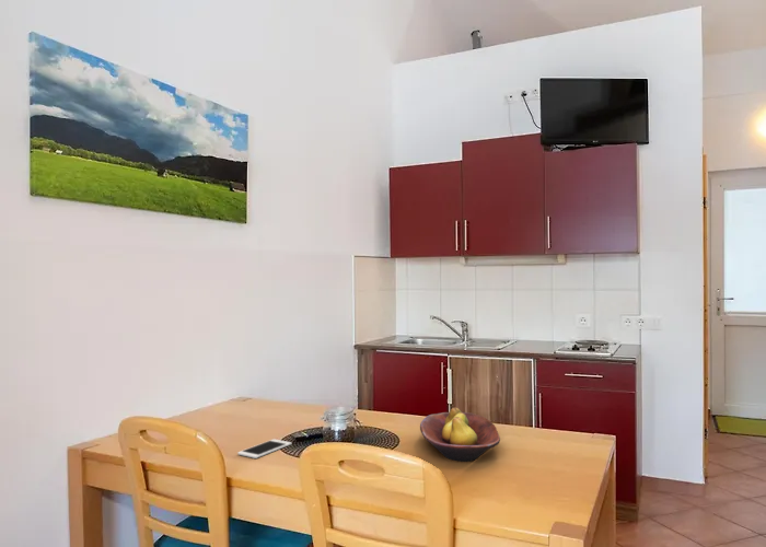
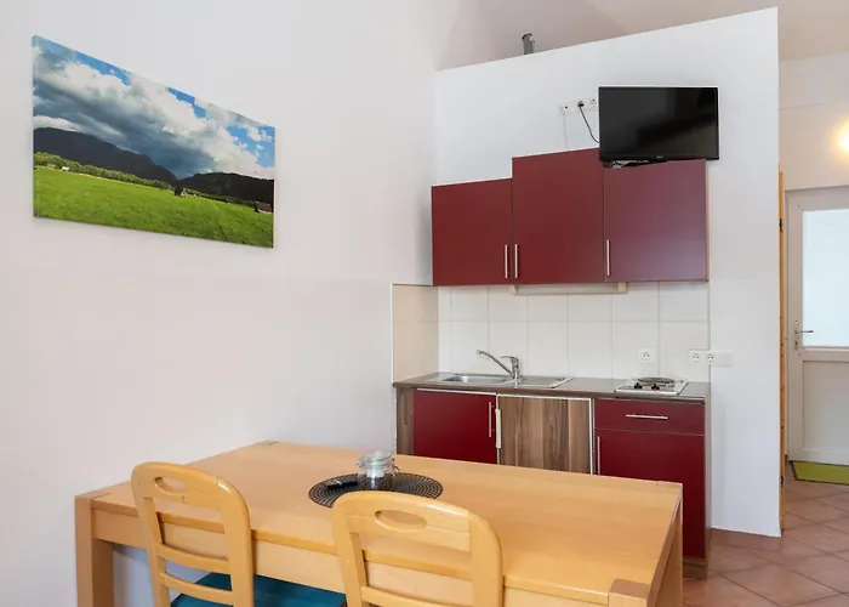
- cell phone (265, 447)
- fruit bowl (459, 429)
